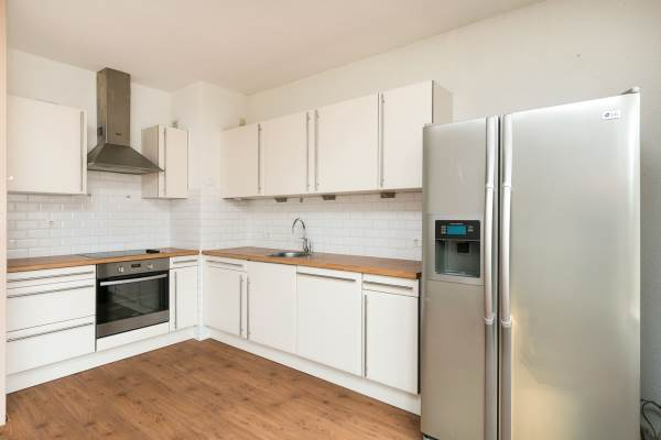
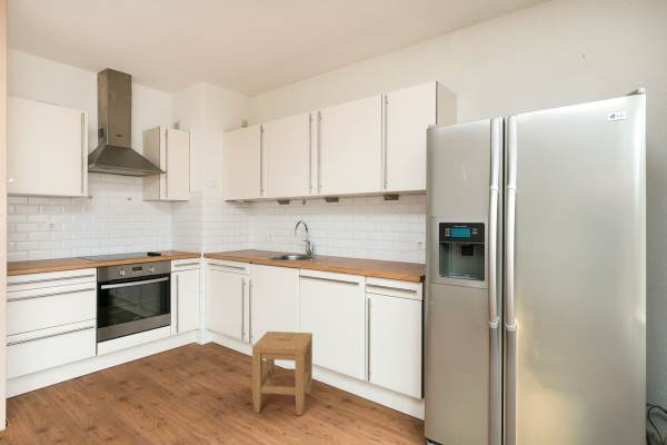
+ stool (283, 370)
